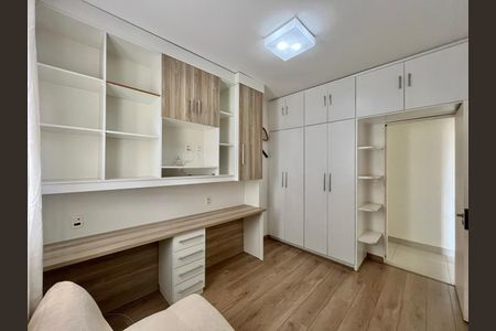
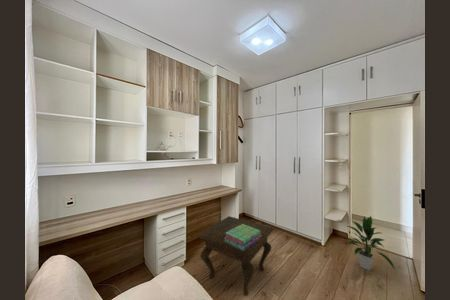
+ indoor plant (367, 242)
+ side table (237, 251)
+ stack of books (243, 235)
